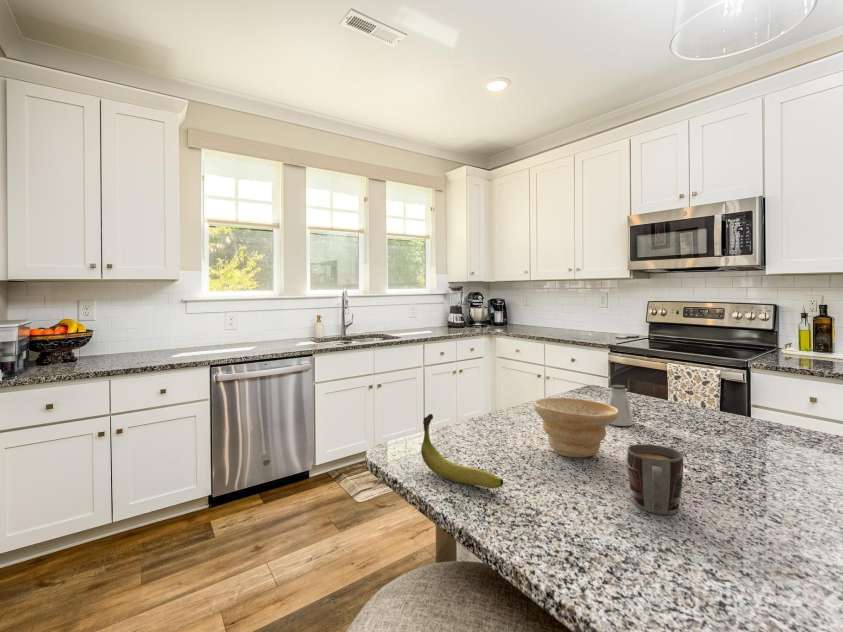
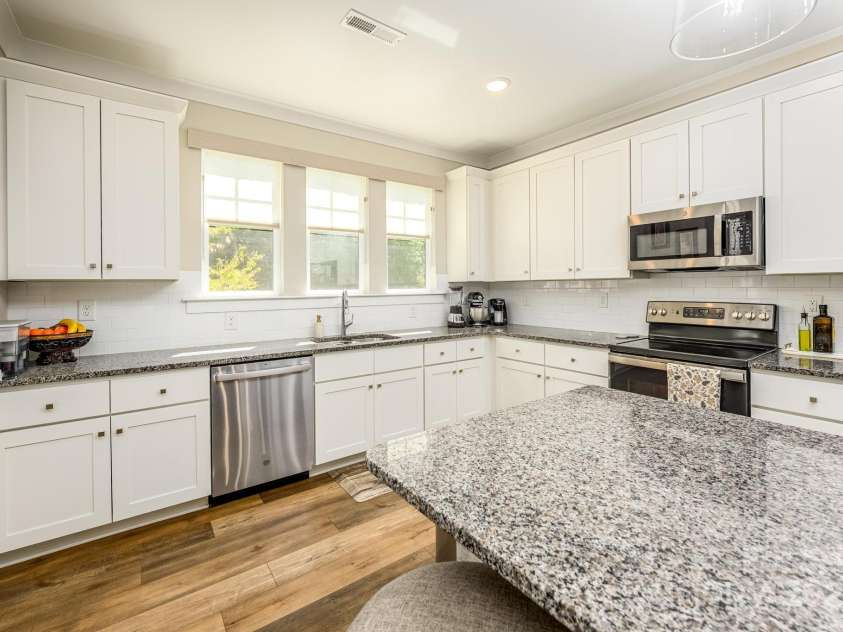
- mug (655, 482)
- bowl (575, 428)
- saltshaker (618, 404)
- banana (452, 462)
